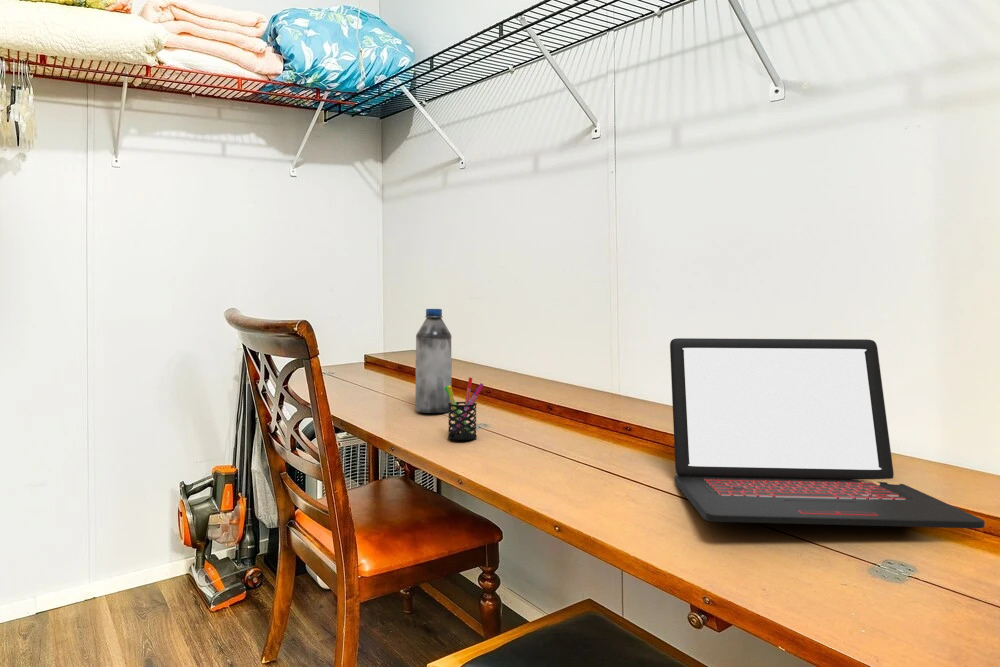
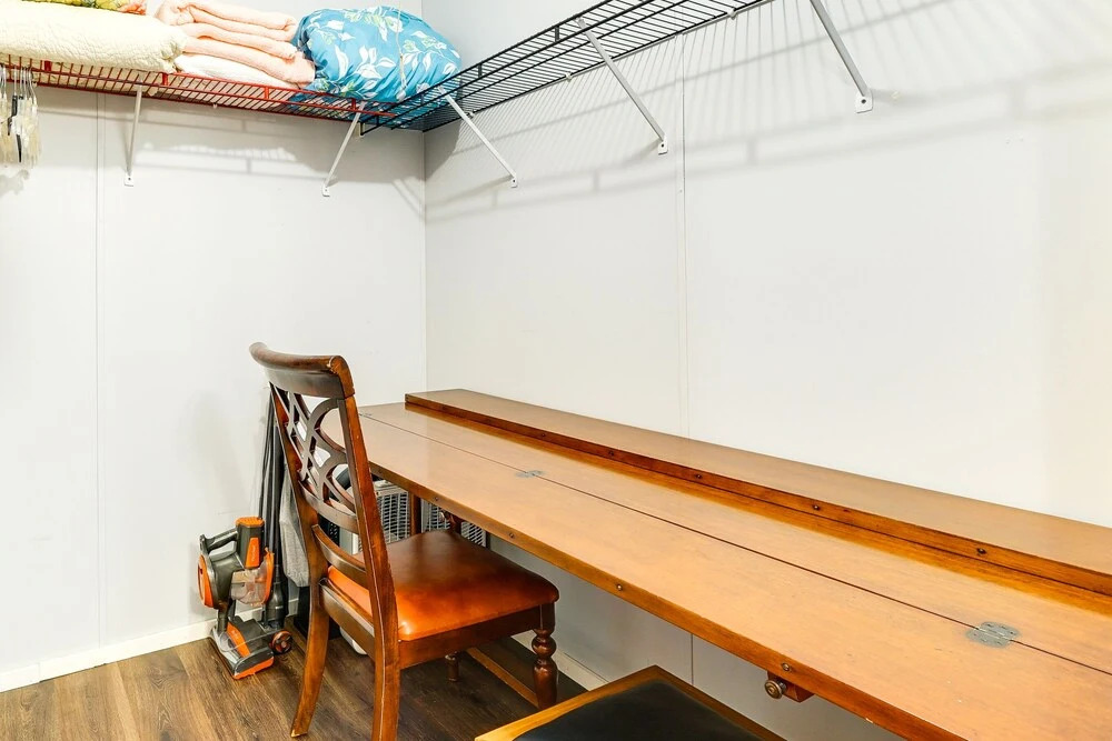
- laptop (803, 420)
- pen holder (460, 407)
- water bottle (433, 359)
